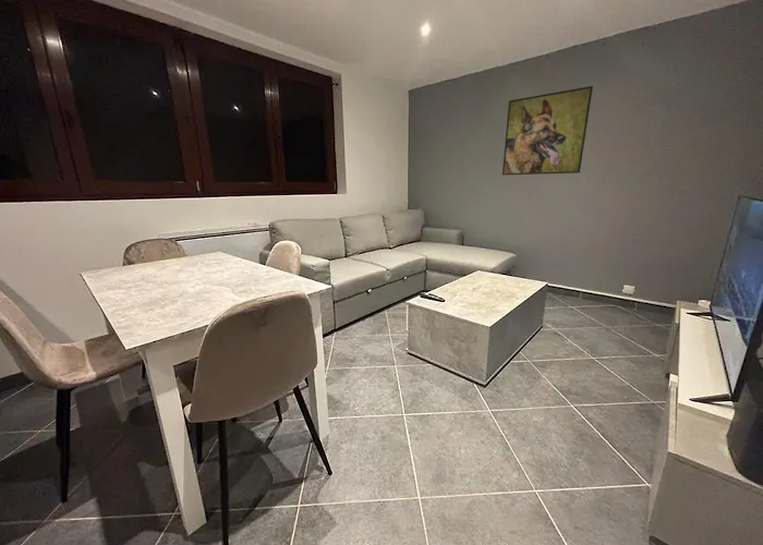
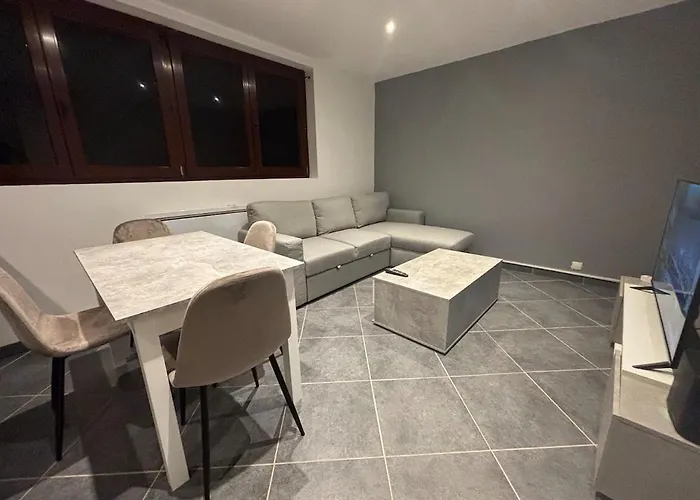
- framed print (543, 135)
